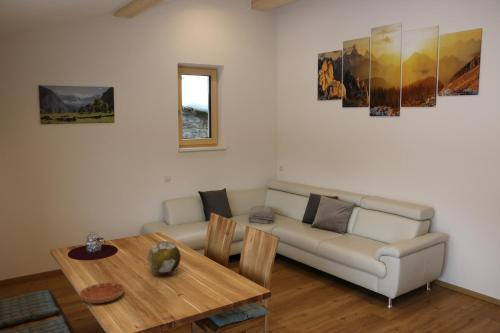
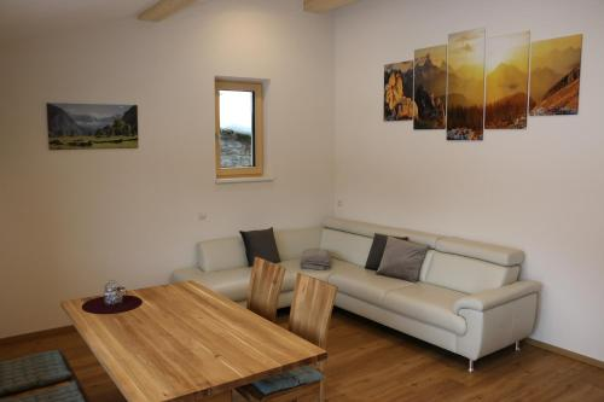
- saucer (102, 293)
- decorative orb (164, 257)
